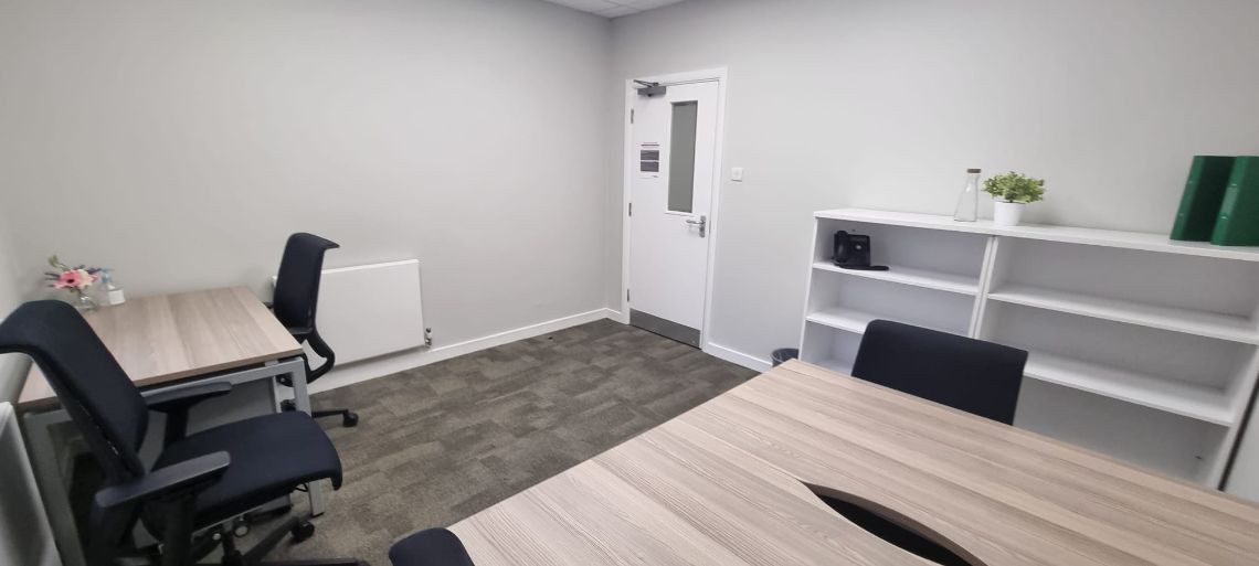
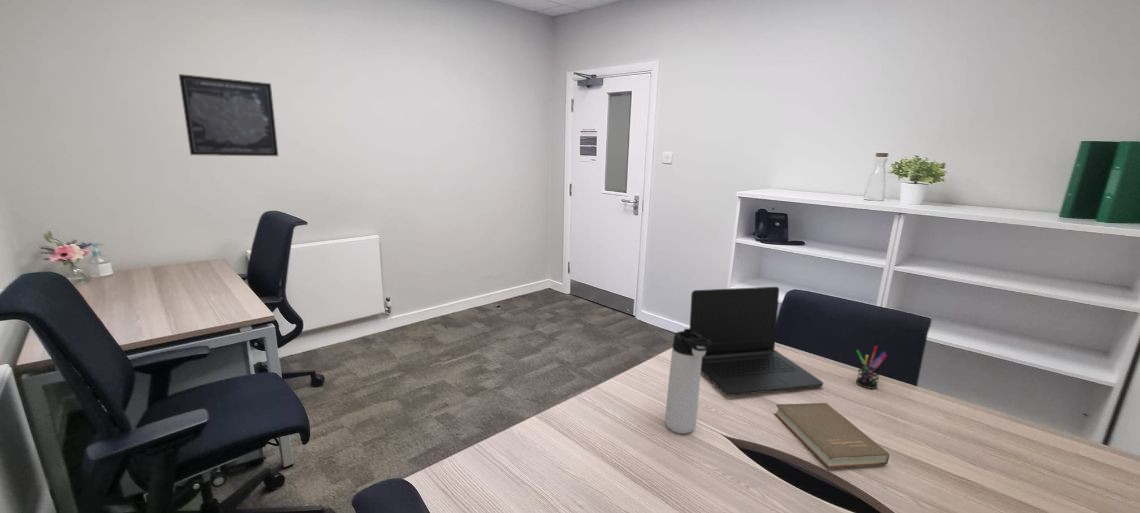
+ pen holder (867, 365)
+ thermos bottle (688, 383)
+ wall art (231, 118)
+ laptop (755, 336)
+ book (827, 432)
